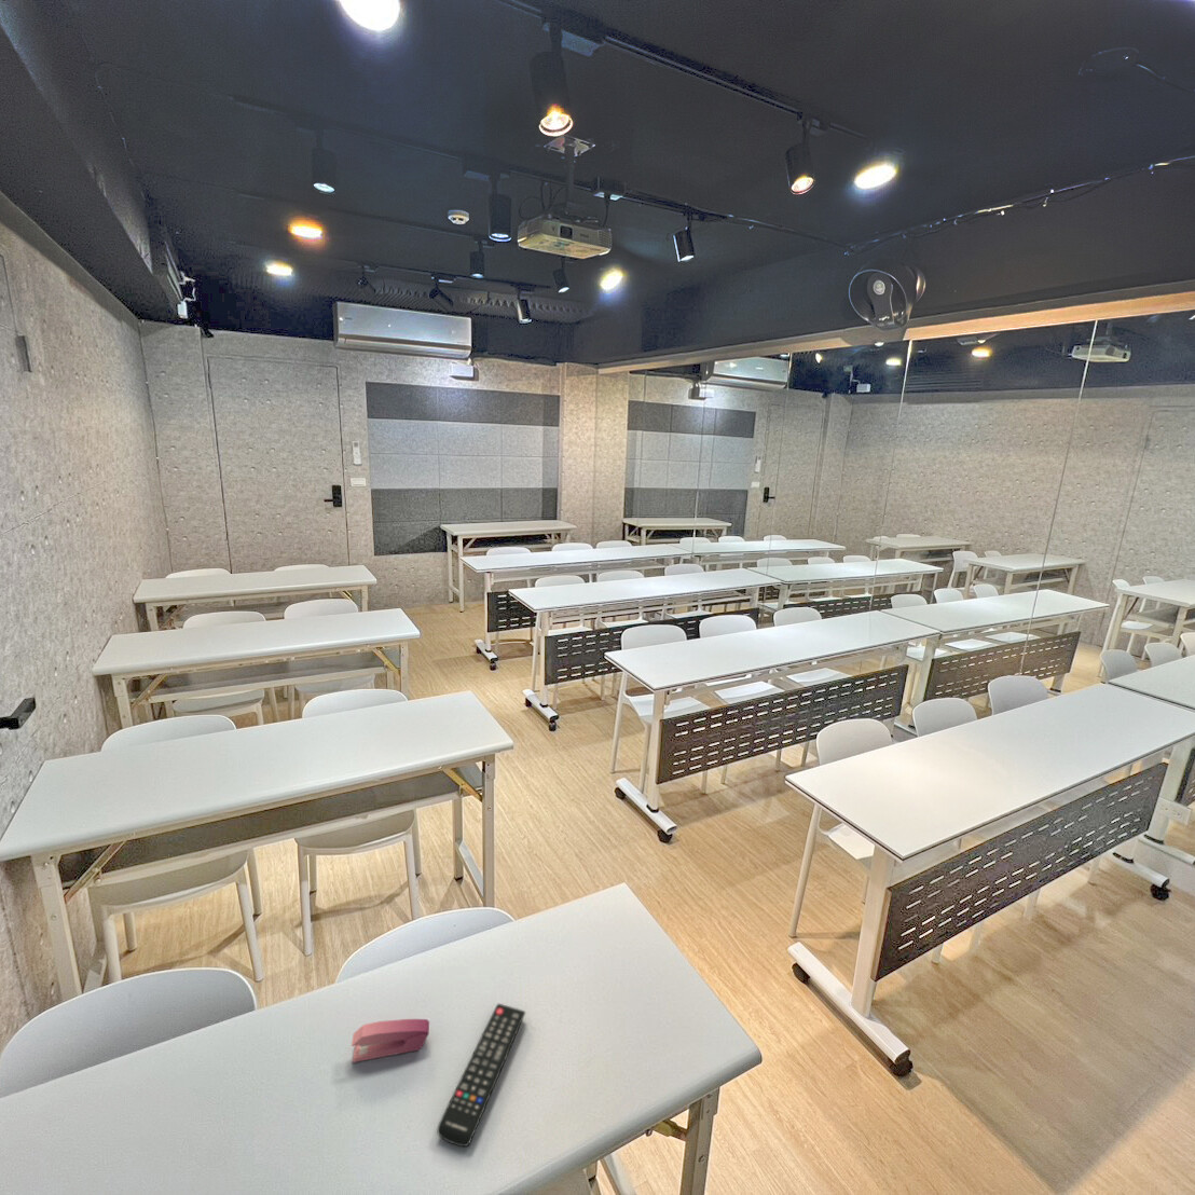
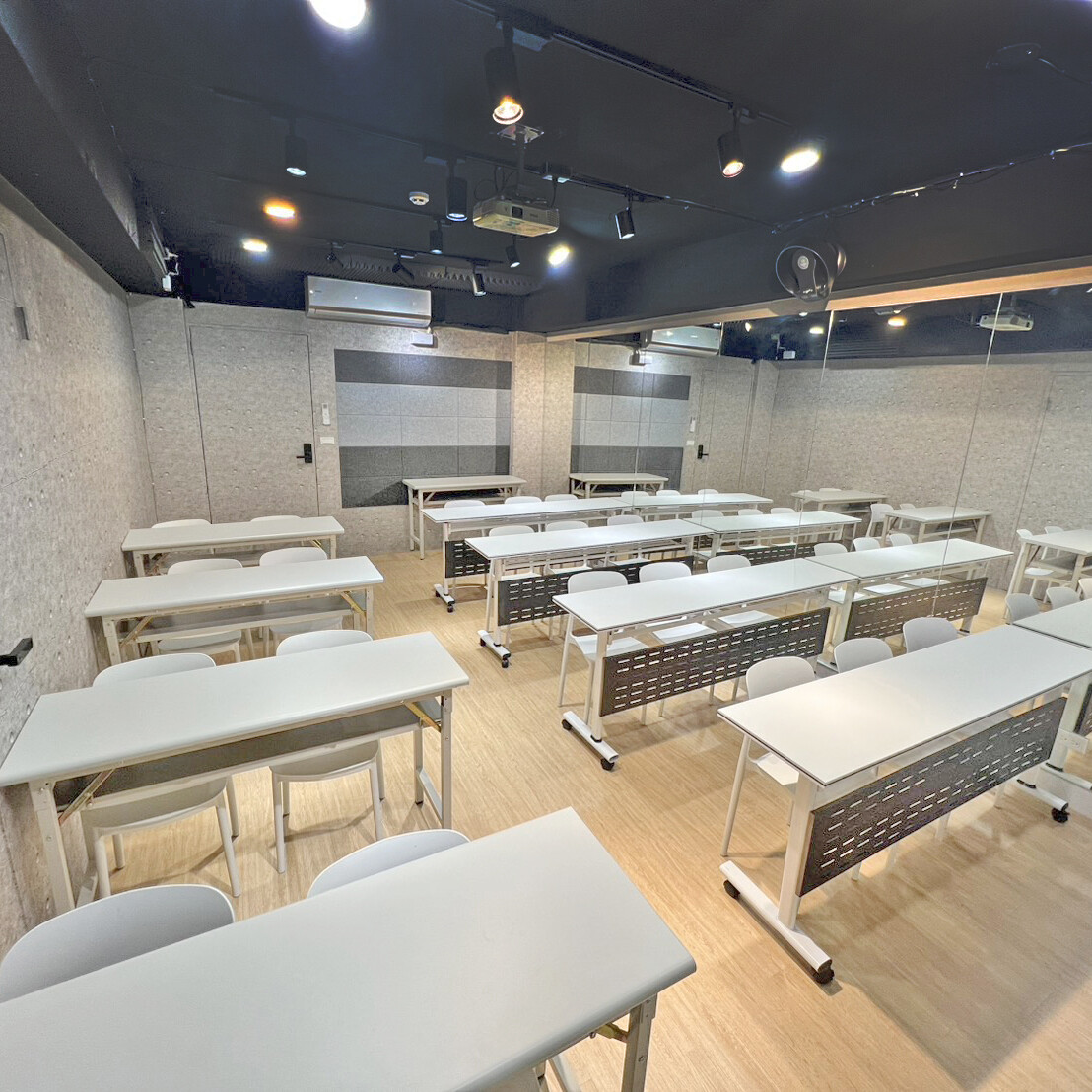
- stapler (391, 1035)
- remote control (486, 1067)
